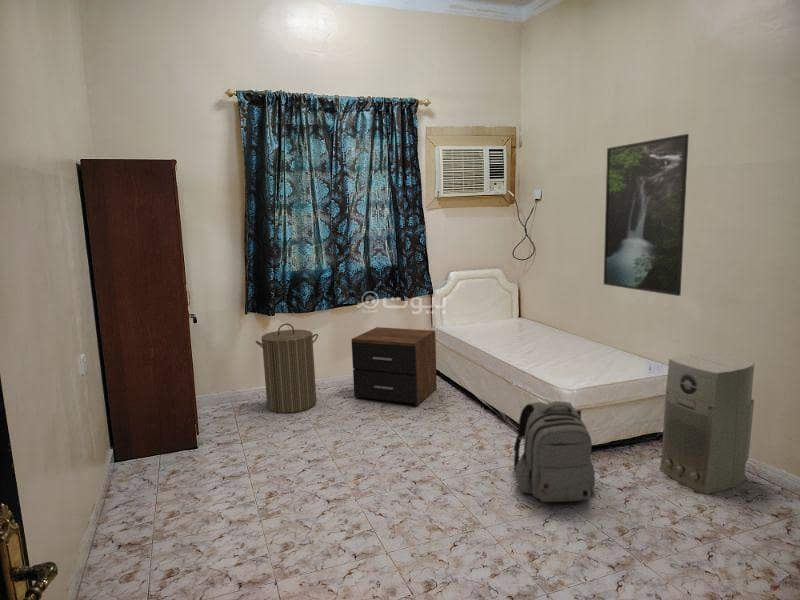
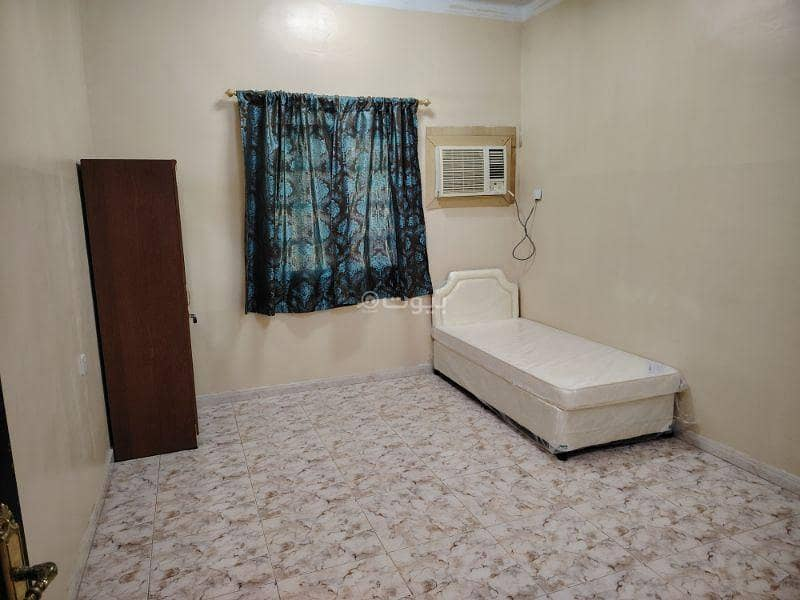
- nightstand (395, 364)
- air purifier (709, 419)
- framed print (641, 217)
- laundry hamper (289, 364)
- backpack (555, 444)
